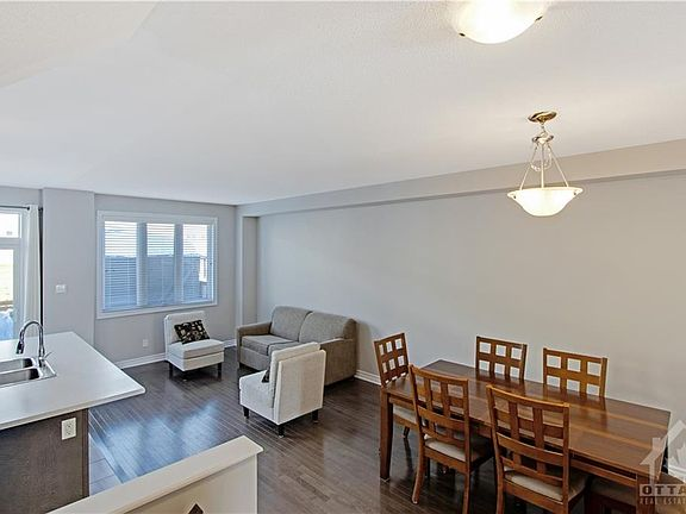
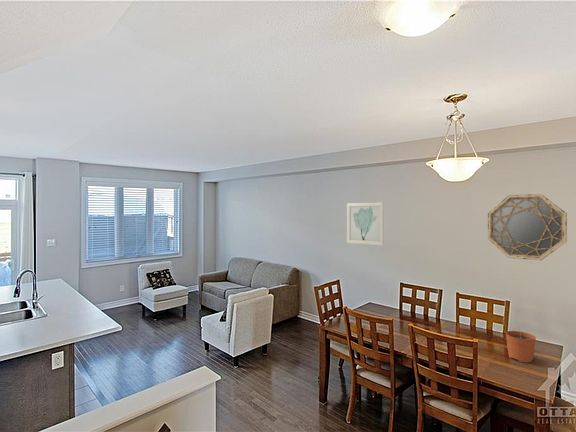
+ wall art (364, 223)
+ home mirror (524, 226)
+ plant pot (520, 340)
